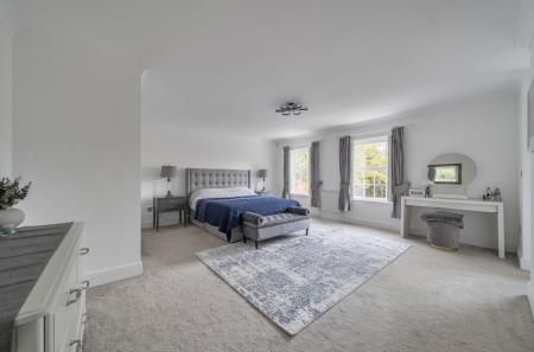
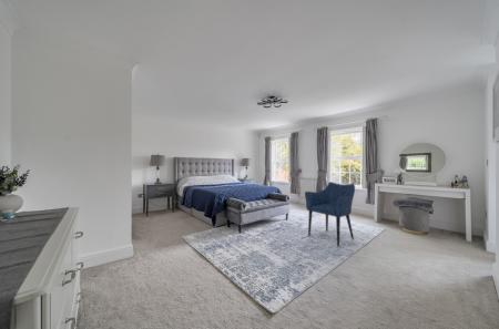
+ armchair (333, 209)
